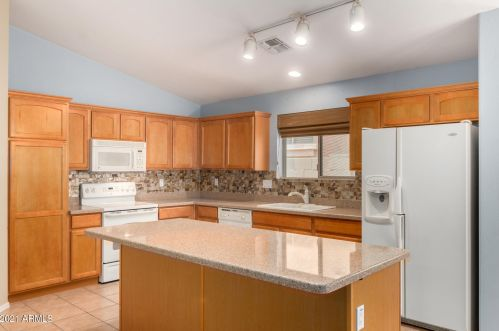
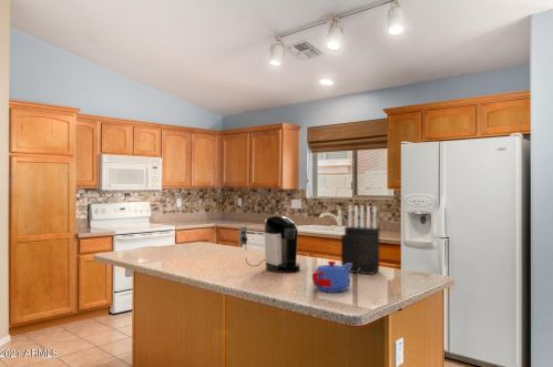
+ knife block (359, 238)
+ teapot (332, 275)
+ coffee maker (274, 243)
